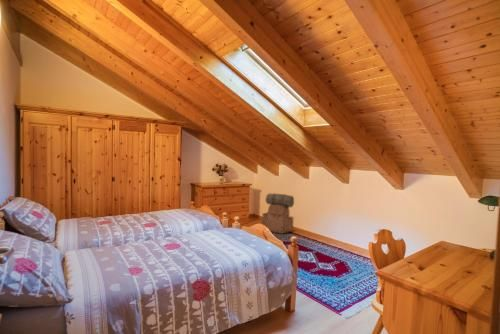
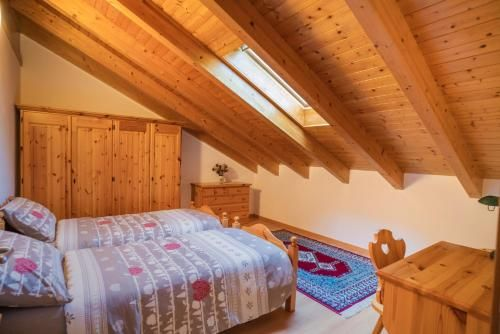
- backpack (279, 212)
